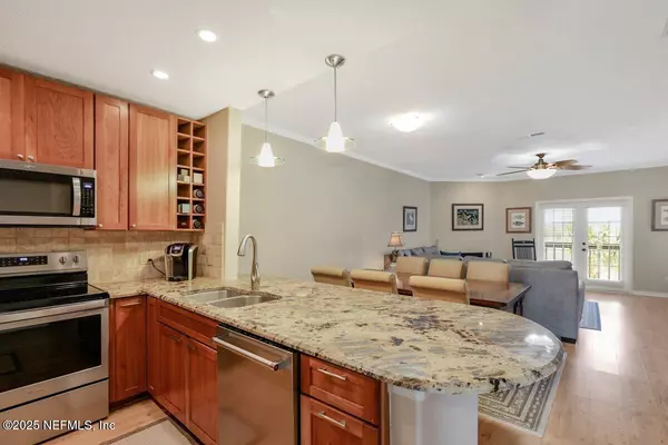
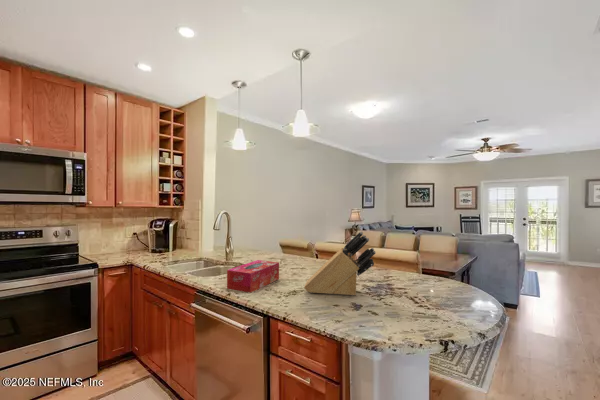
+ tissue box (254, 274)
+ knife block (339, 261)
